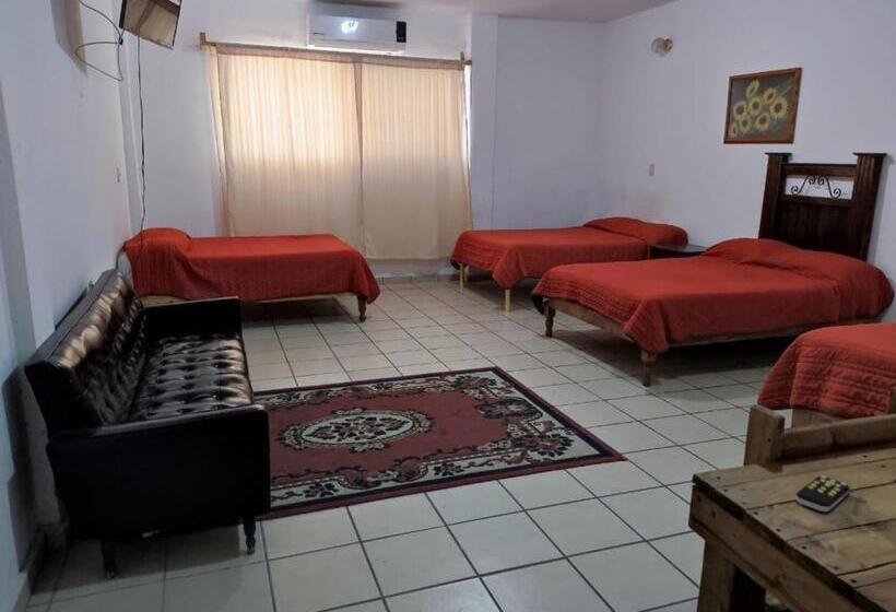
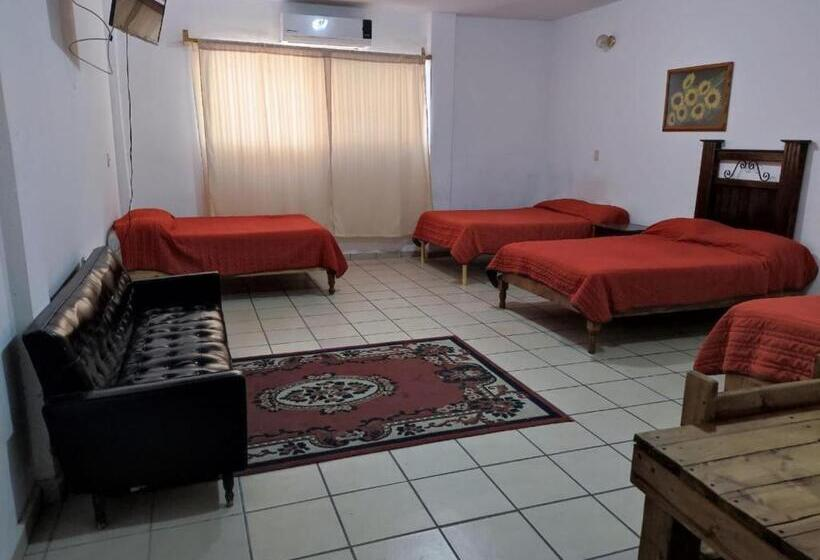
- remote control (823, 492)
